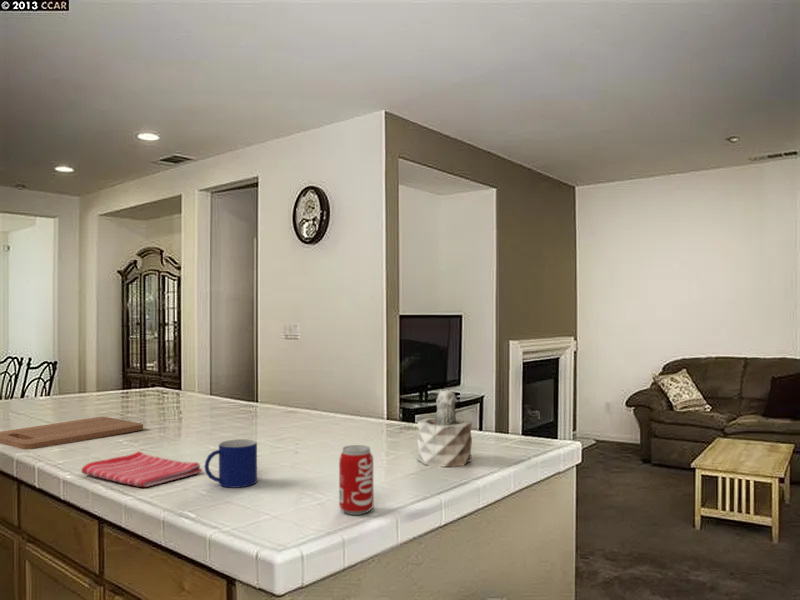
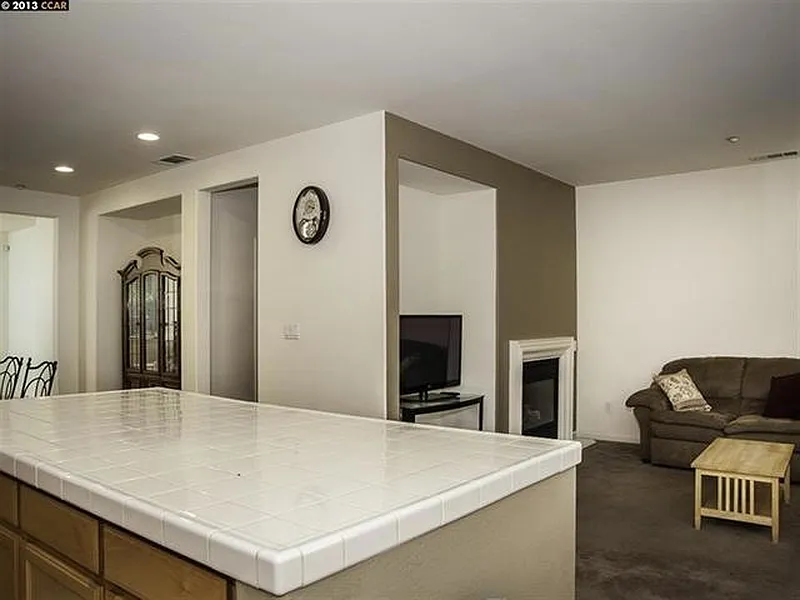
- cutting board (68, 431)
- beverage can (356, 479)
- mug (230, 464)
- dish towel (141, 468)
- succulent plant (444, 425)
